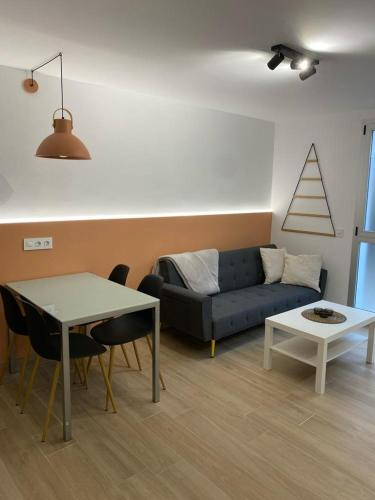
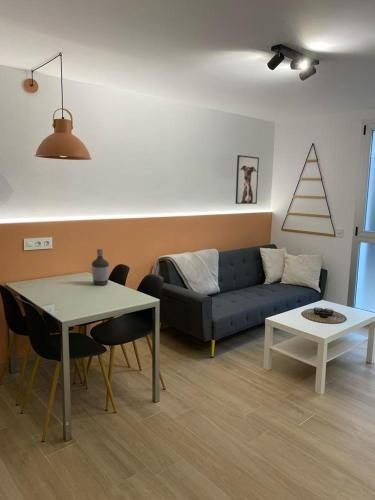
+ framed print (247, 180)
+ bottle (100, 266)
